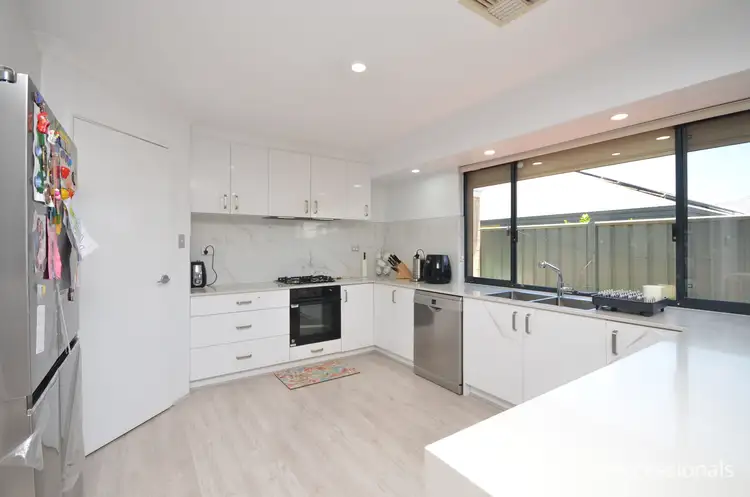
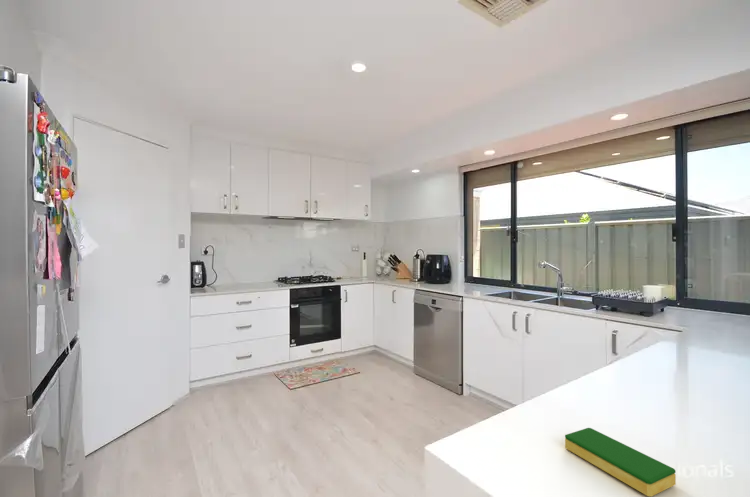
+ dish sponge (615, 457)
